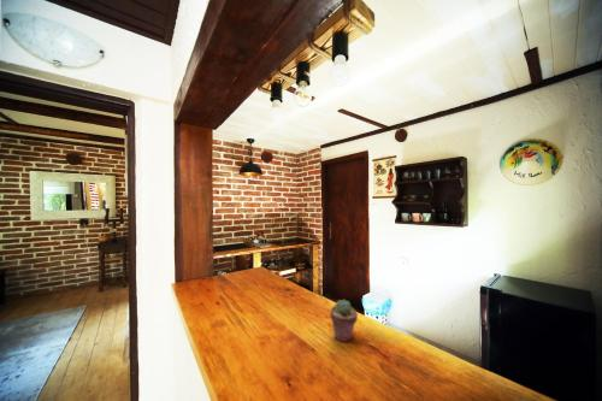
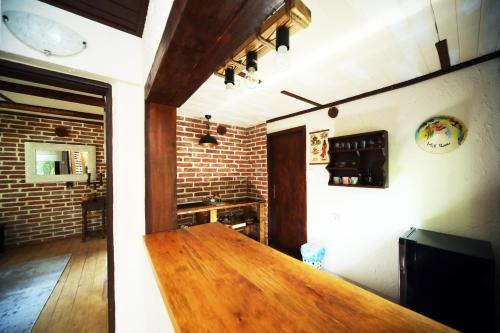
- potted succulent (343, 318)
